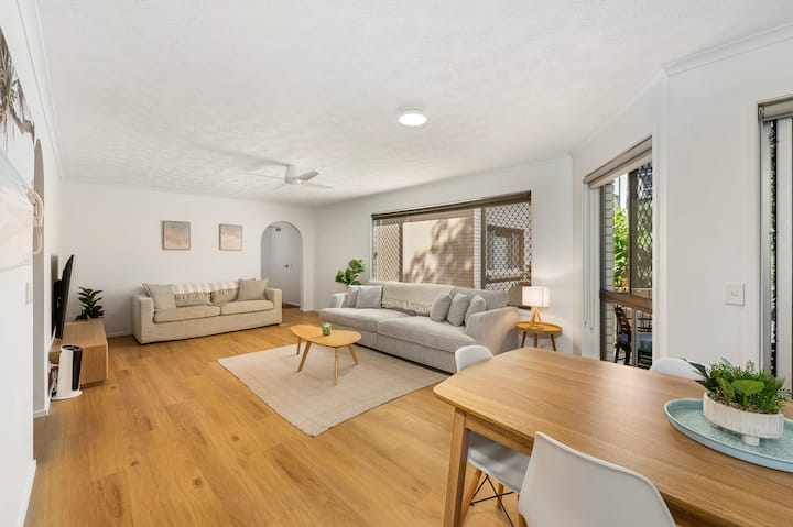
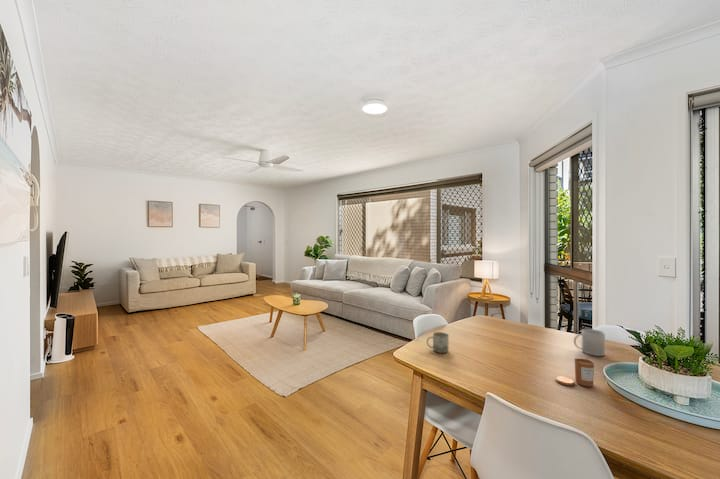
+ cup (437, 342)
+ mug (588, 341)
+ candle (575, 371)
